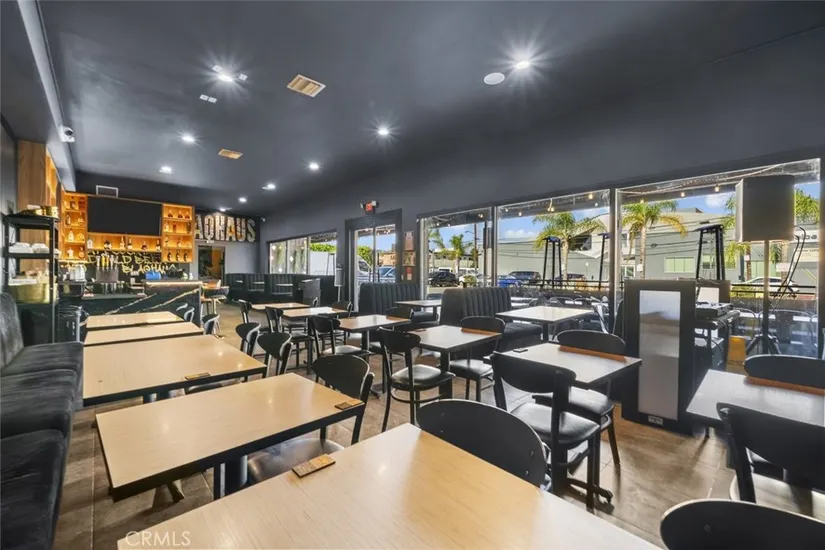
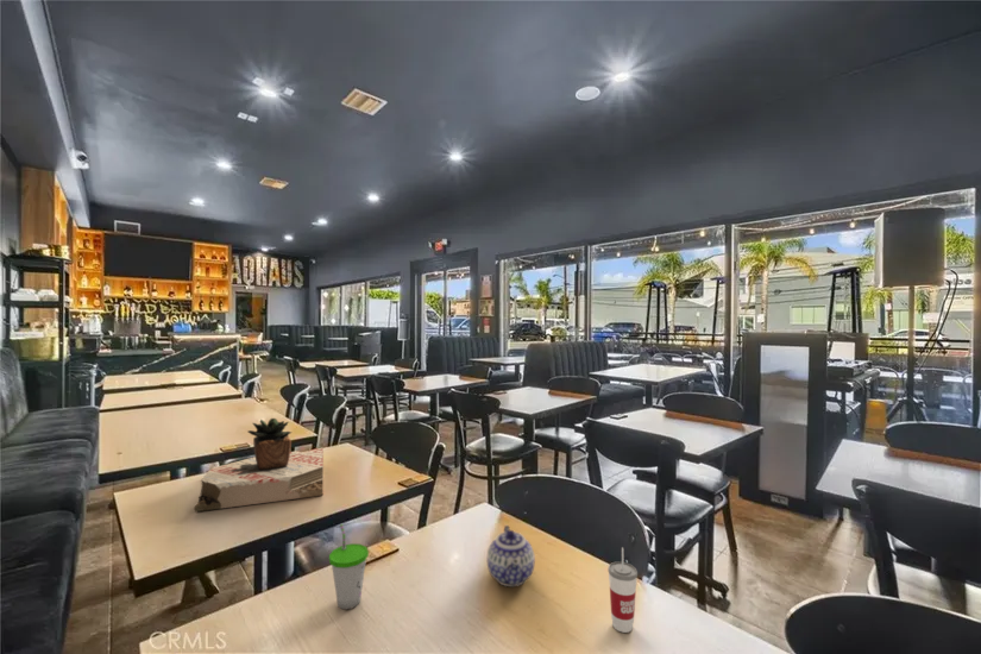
+ succulent plant (268, 451)
+ teapot (510, 553)
+ cup (622, 587)
+ cup (348, 566)
